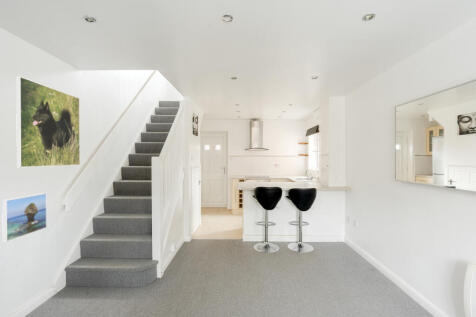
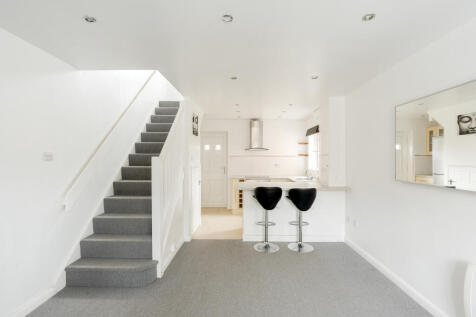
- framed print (53, 127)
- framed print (26, 215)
